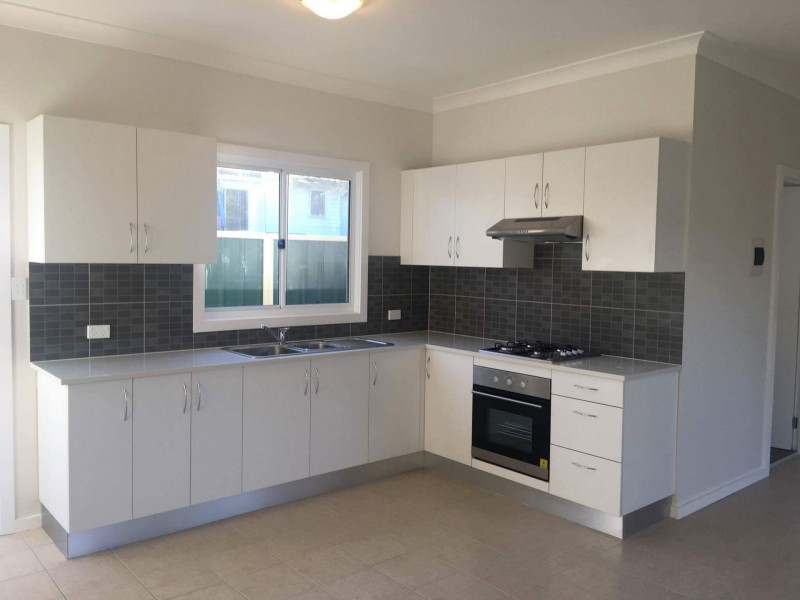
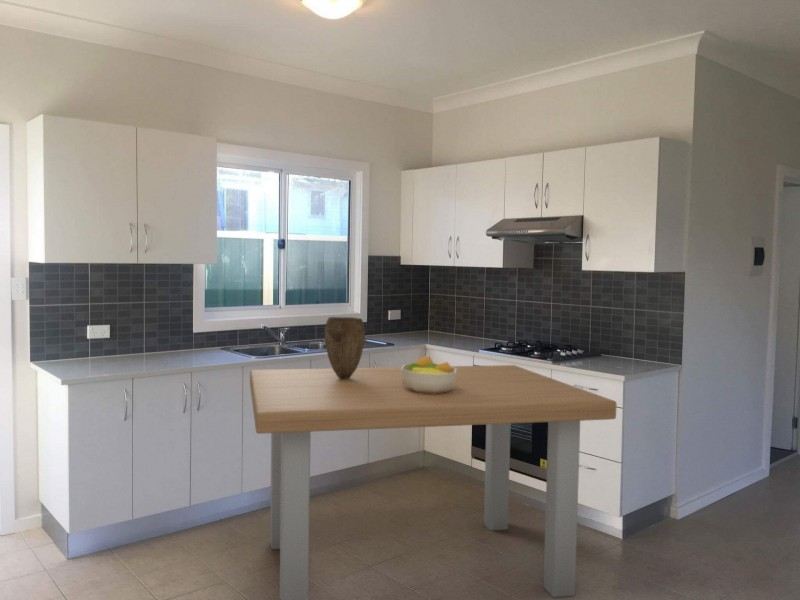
+ vase (344, 347)
+ dining table (411, 427)
+ fruit bowl (428, 373)
